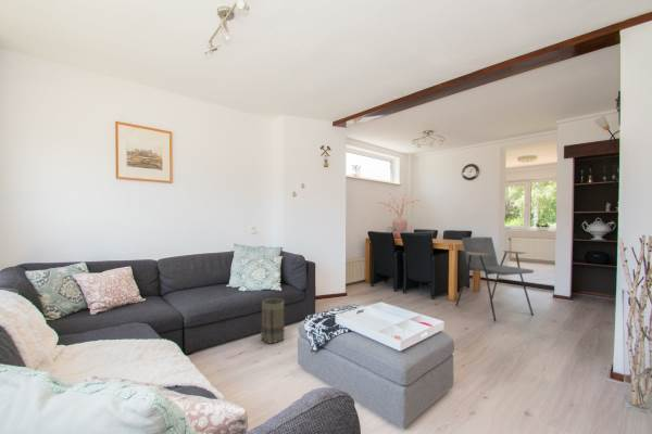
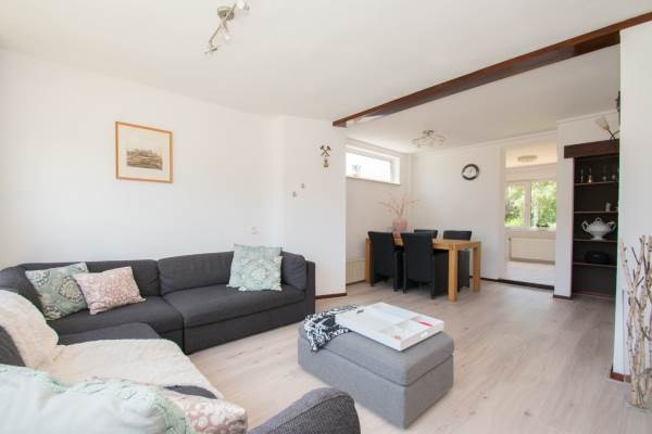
- armchair (496, 273)
- basket (273, 320)
